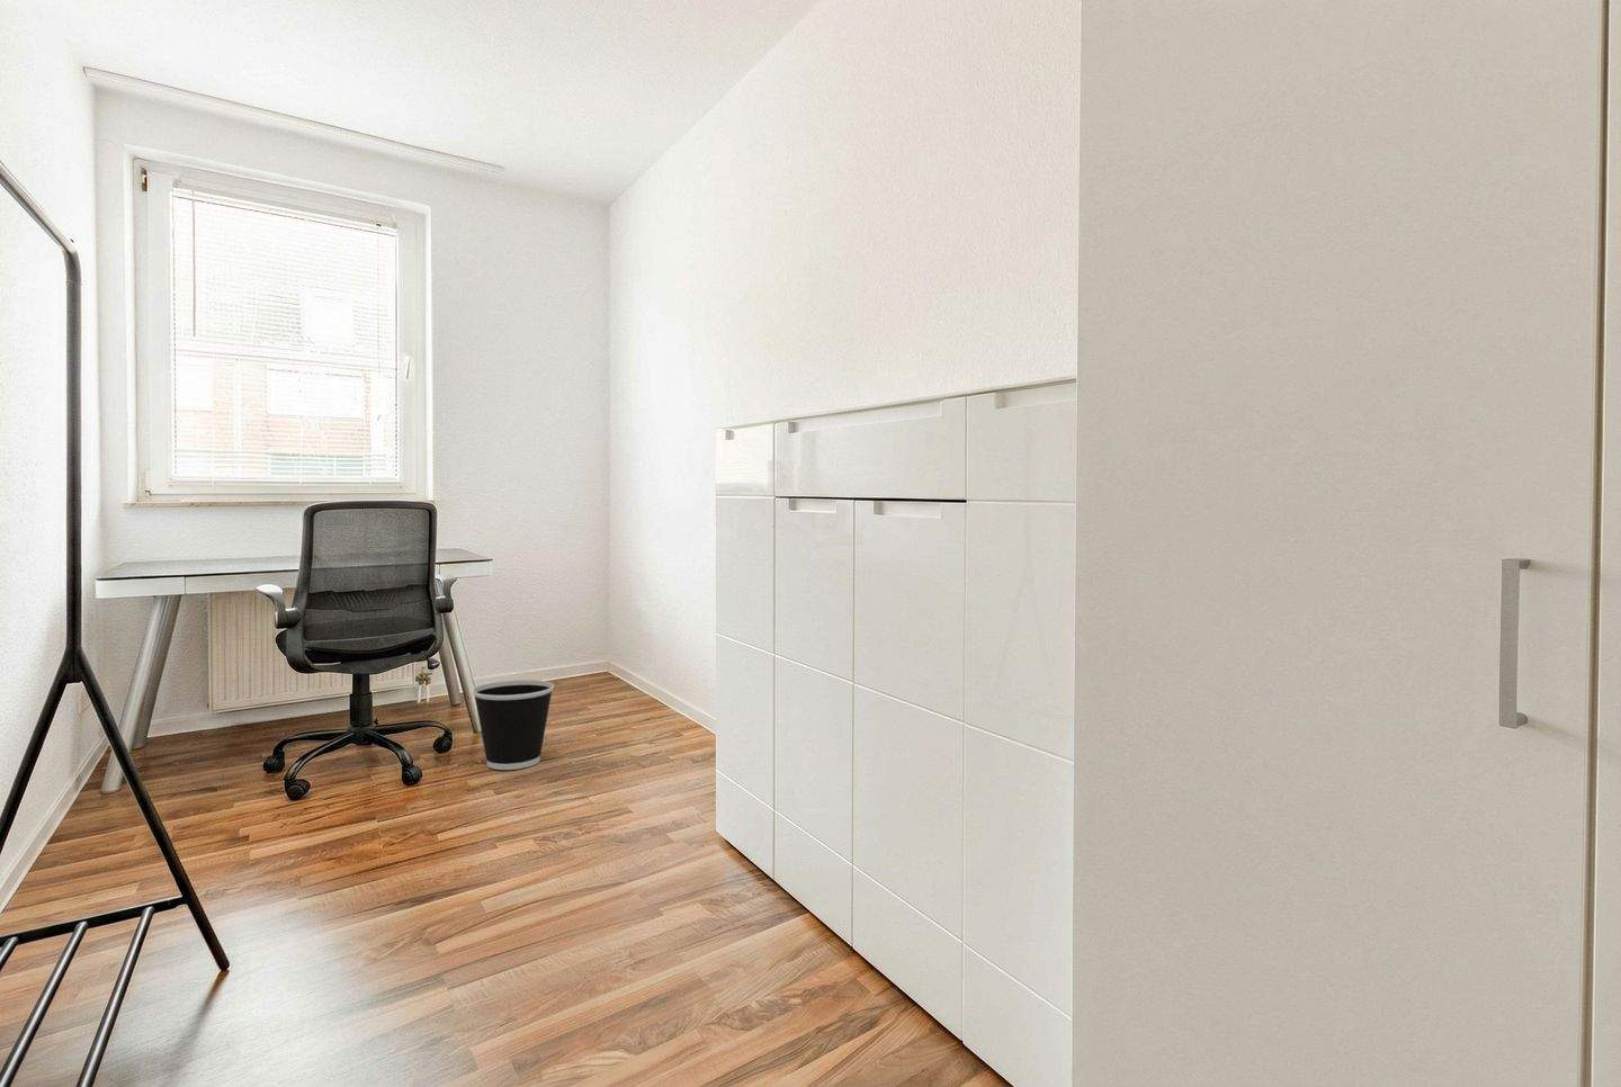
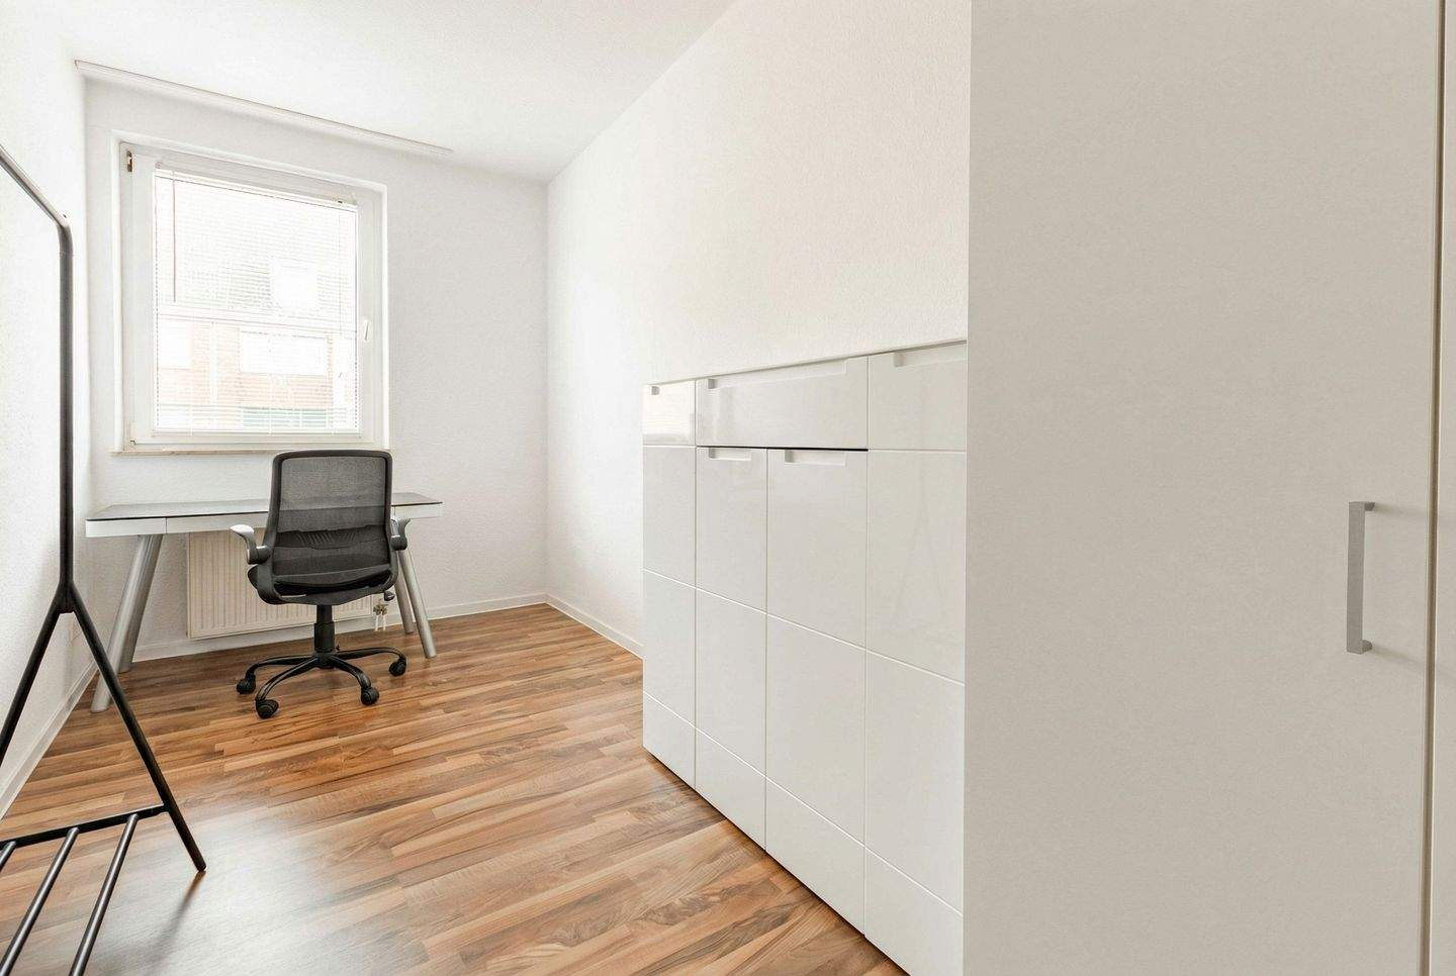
- wastebasket (513, 724)
